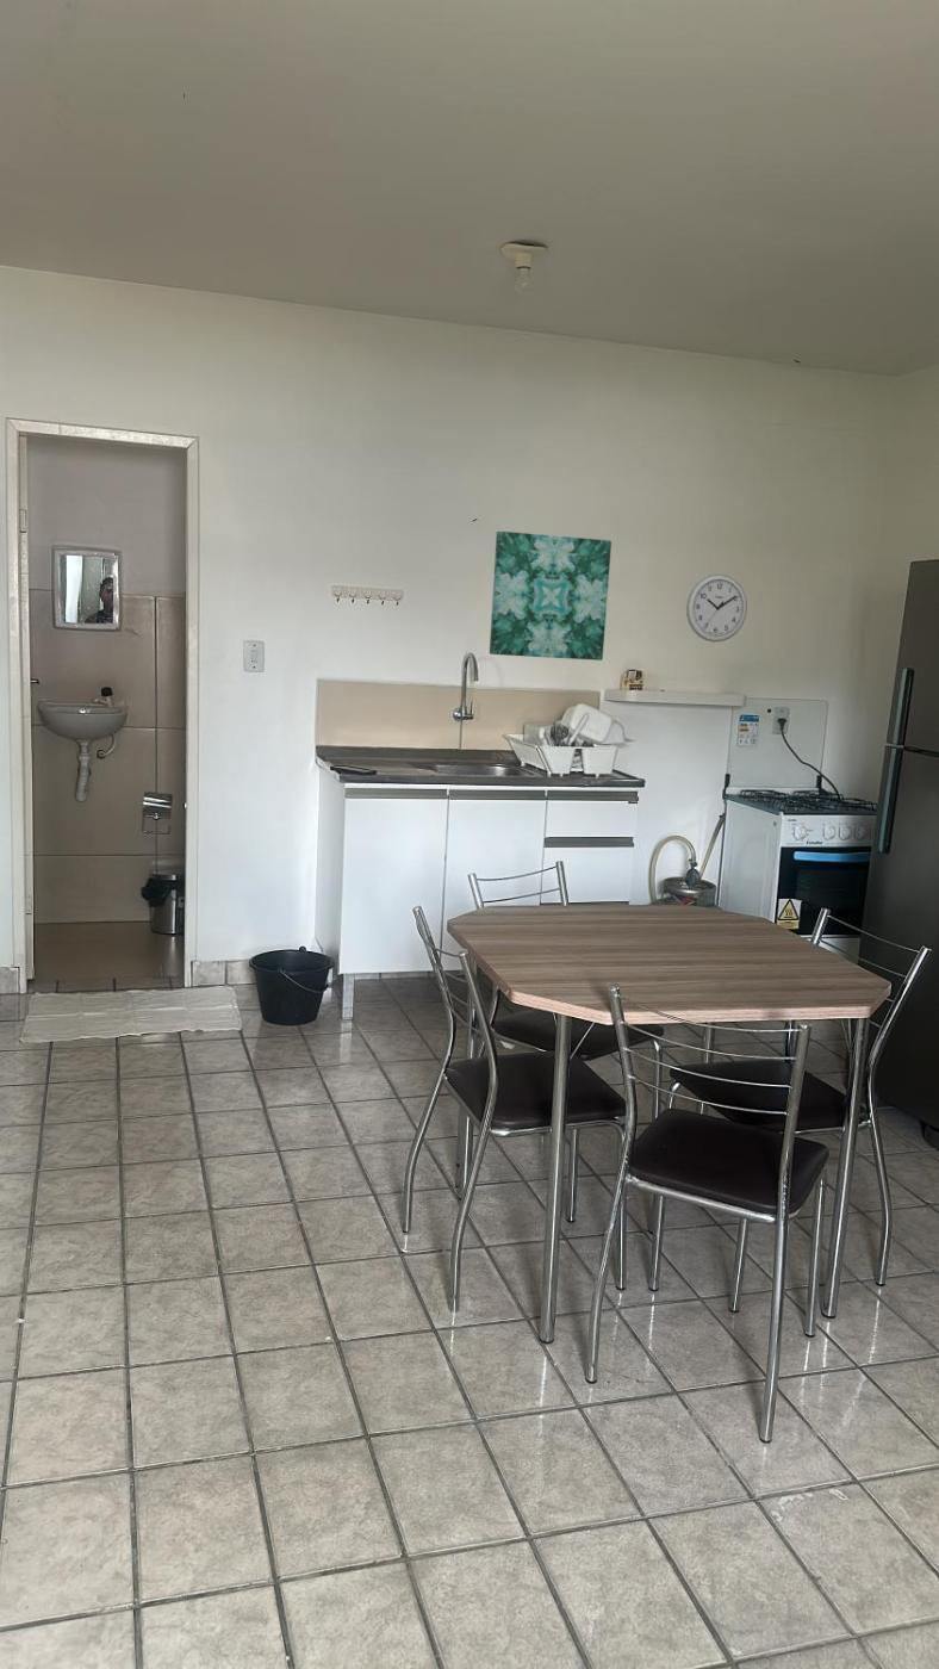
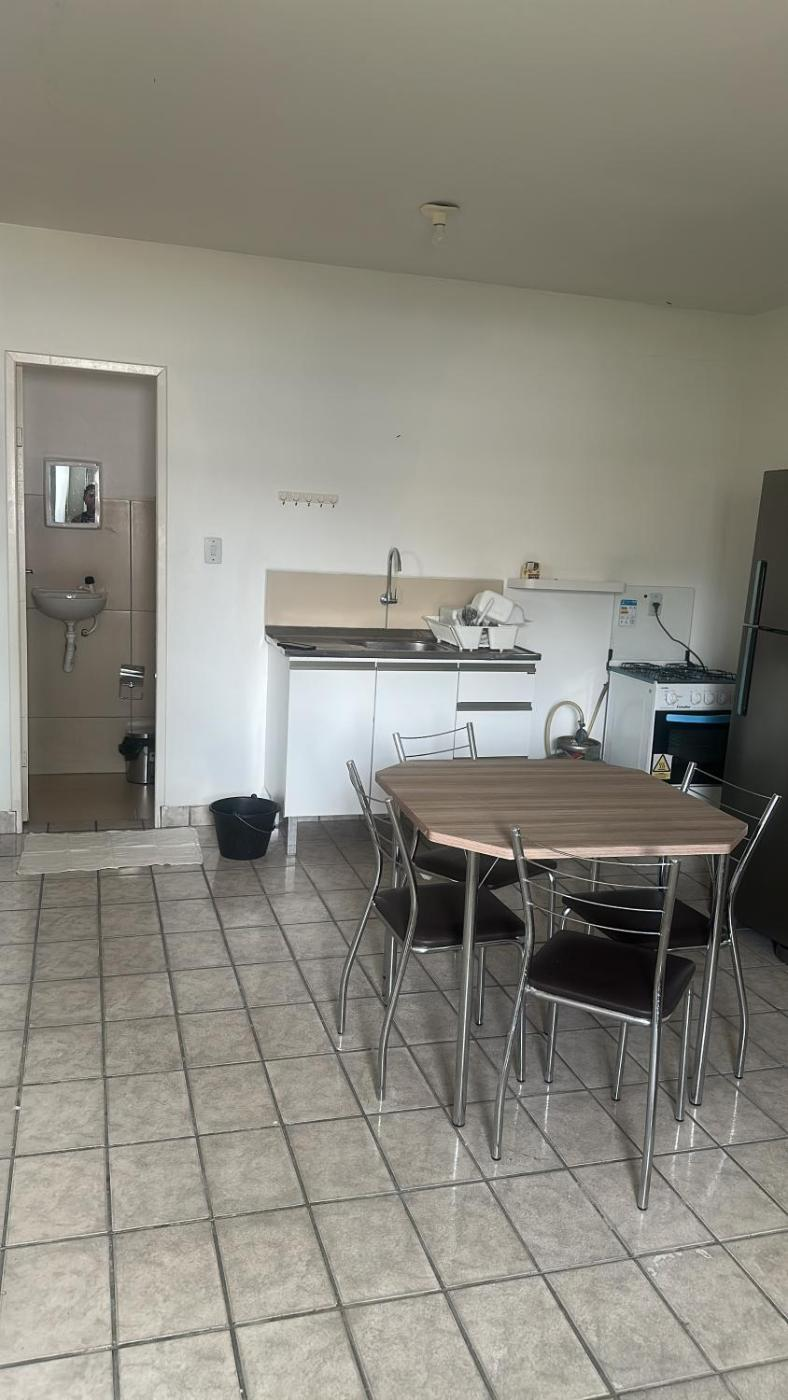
- wall clock (717, 608)
- wall art (549, 596)
